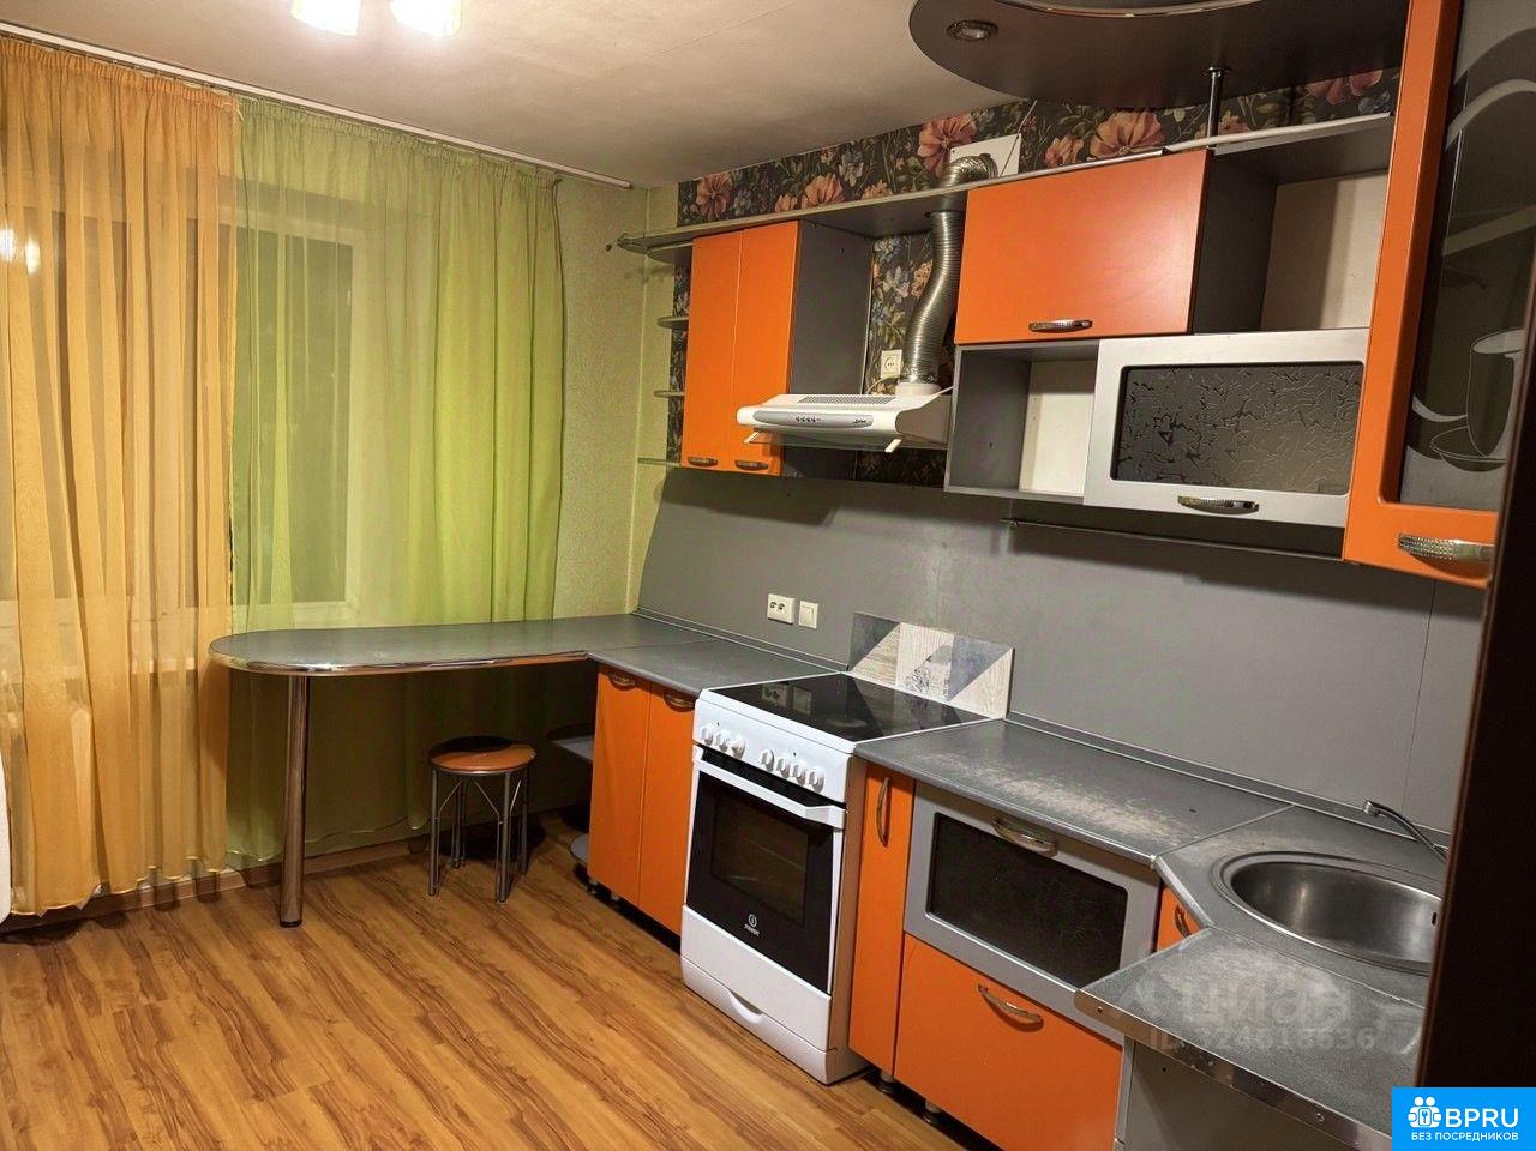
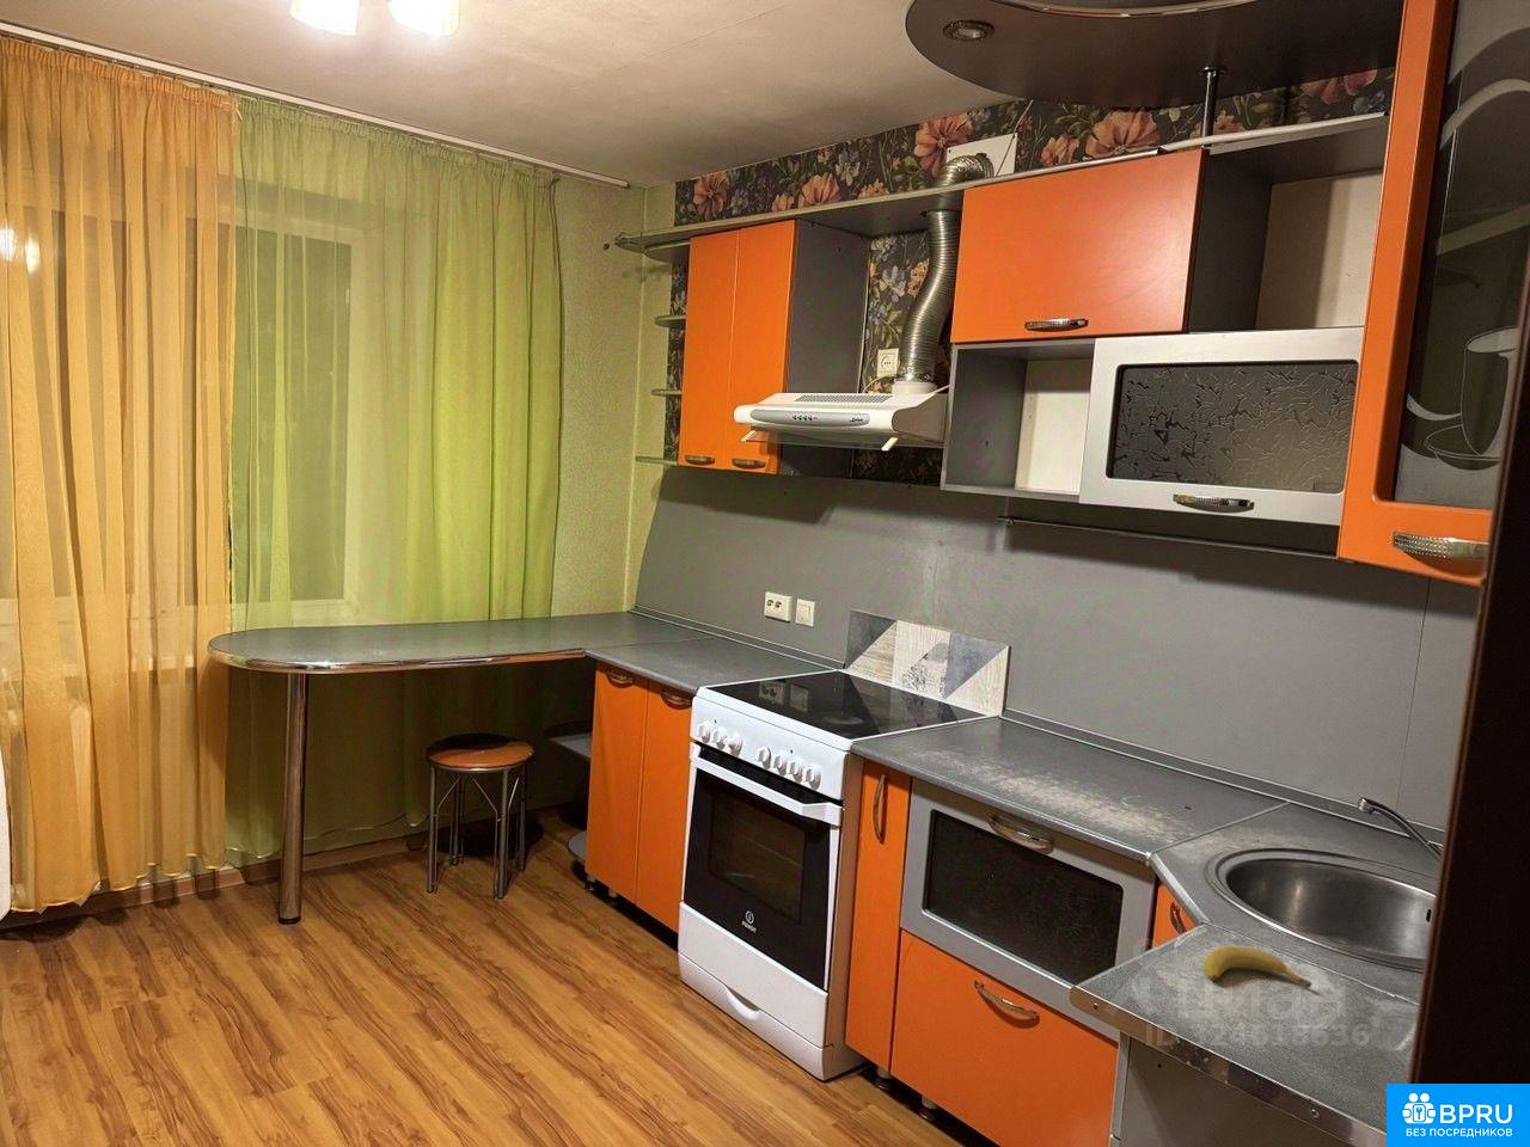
+ fruit (1249, 964)
